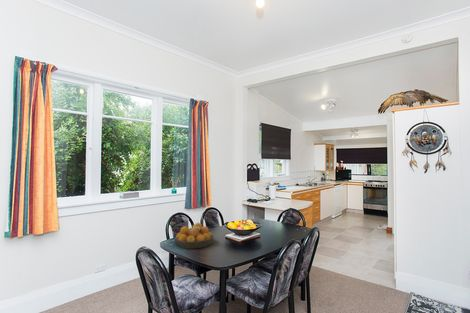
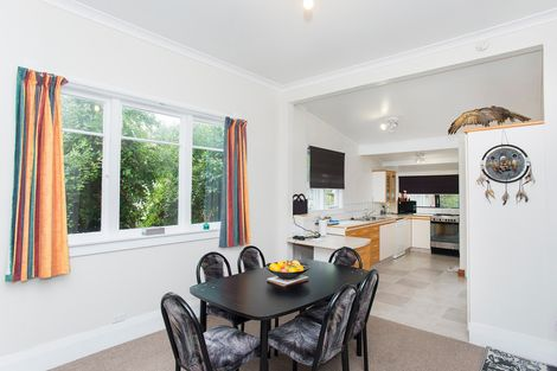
- fruit bowl (194, 233)
